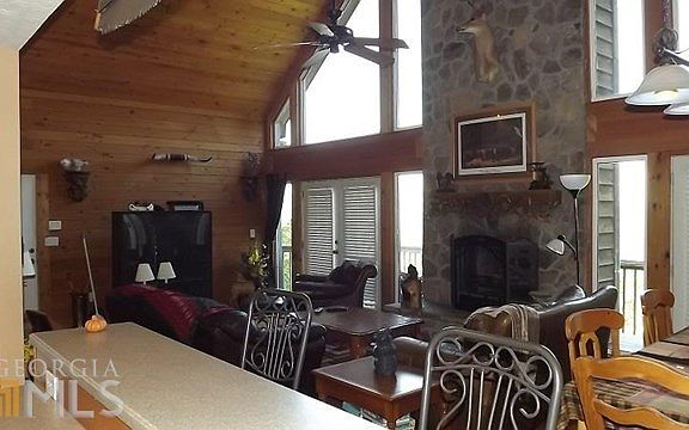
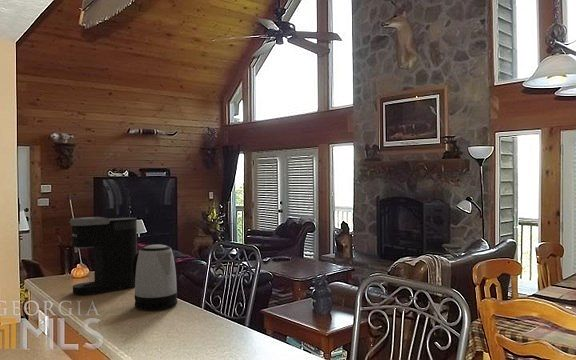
+ kettle (152, 274)
+ coffee maker (104, 253)
